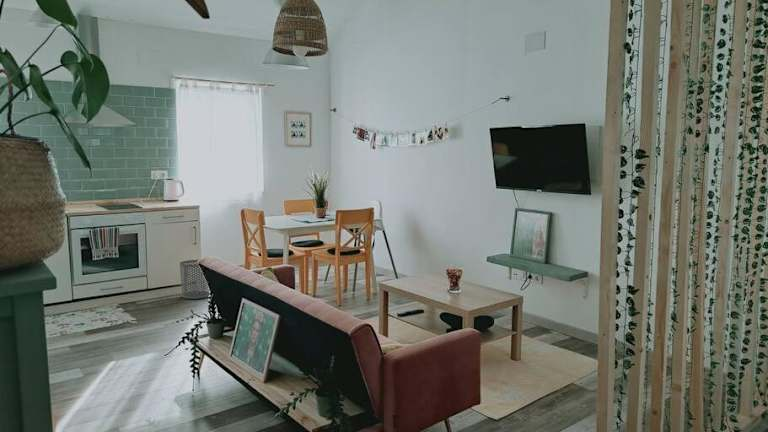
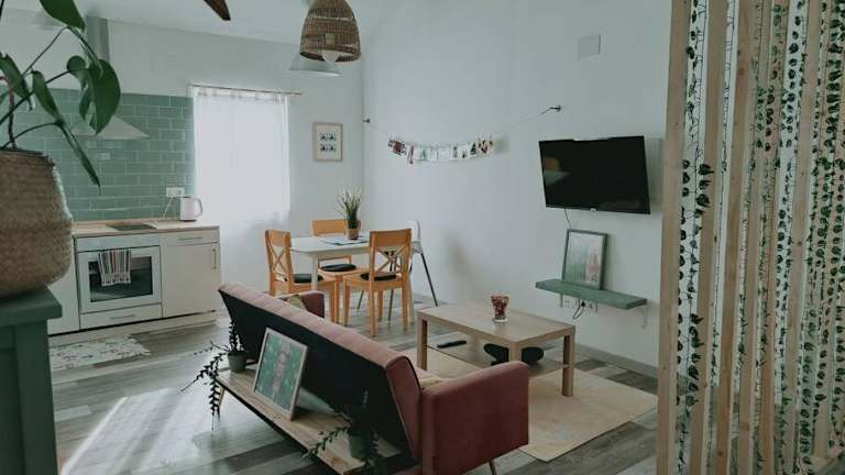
- waste bin (196, 279)
